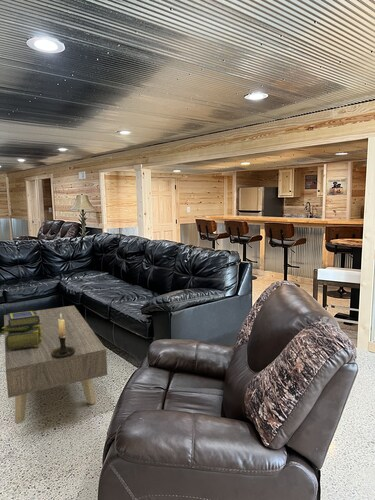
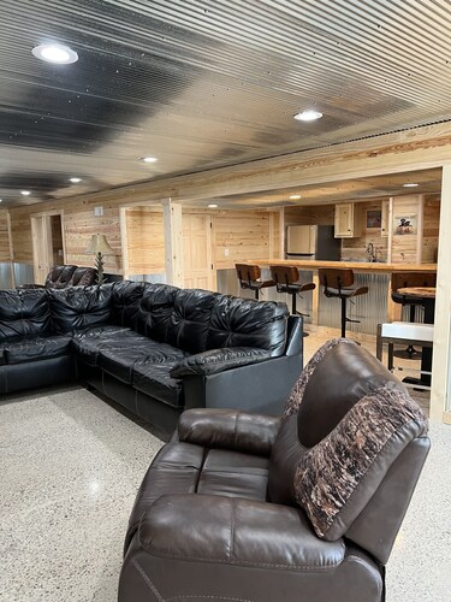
- coffee table (47, 357)
- stack of books (23, 327)
- candle holder (61, 332)
